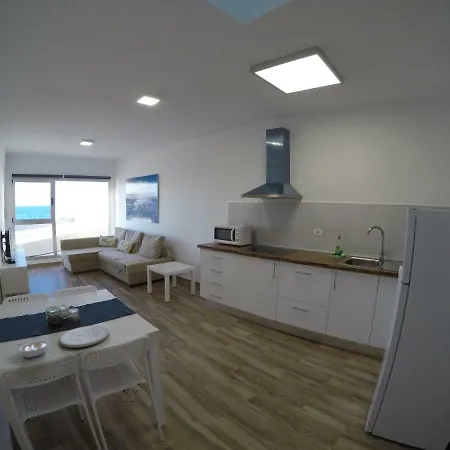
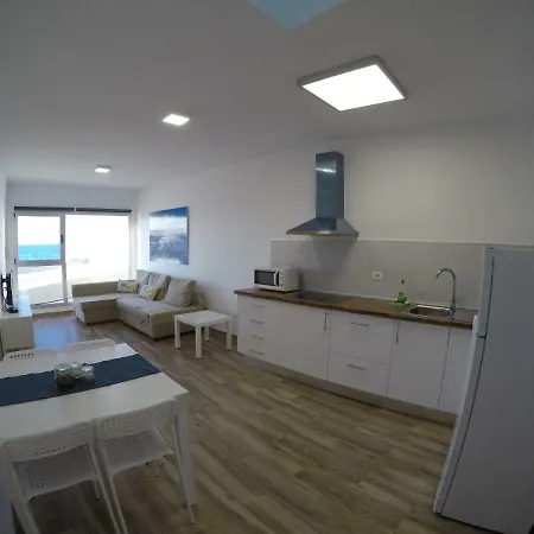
- legume (33, 349)
- plate (85, 335)
